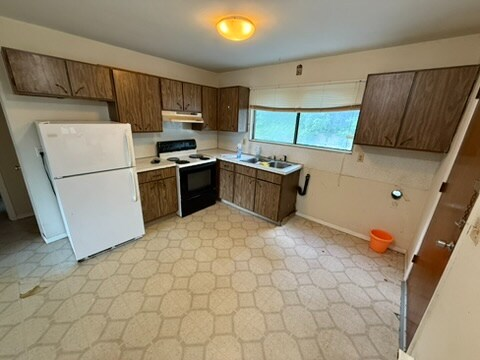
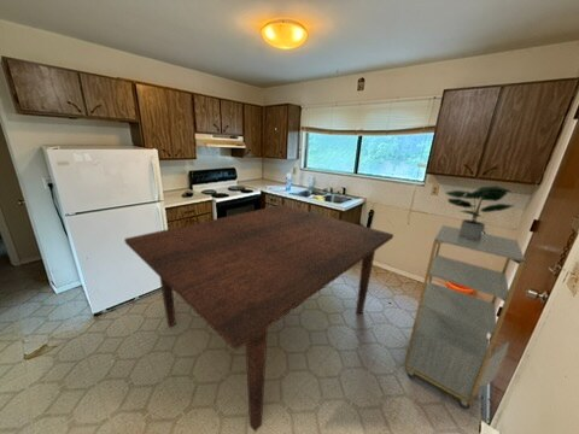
+ table (270, 280)
+ shelving unit (466, 316)
+ potted plant (474, 210)
